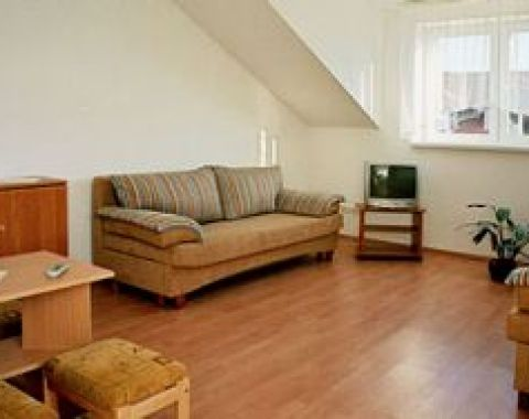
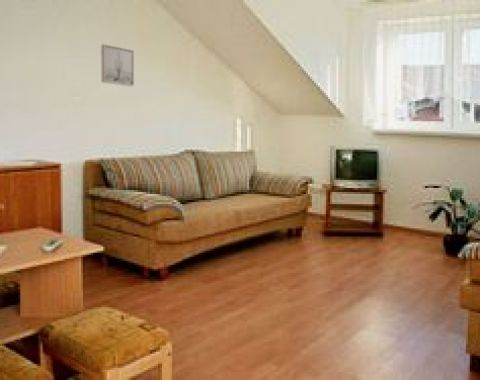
+ wall art (118, 65)
